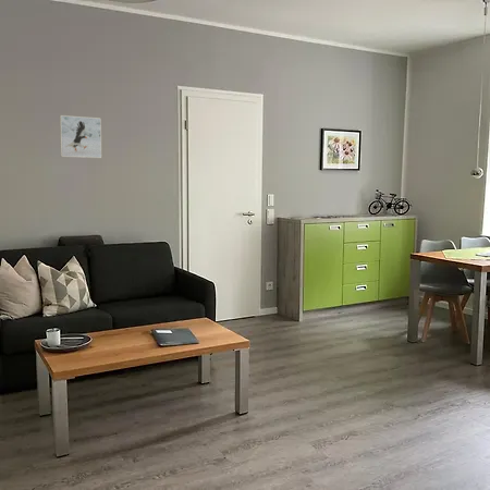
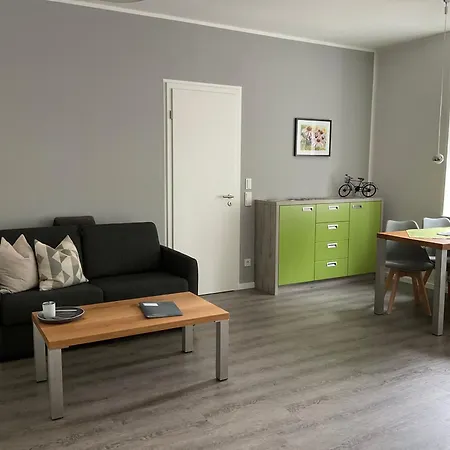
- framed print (81, 137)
